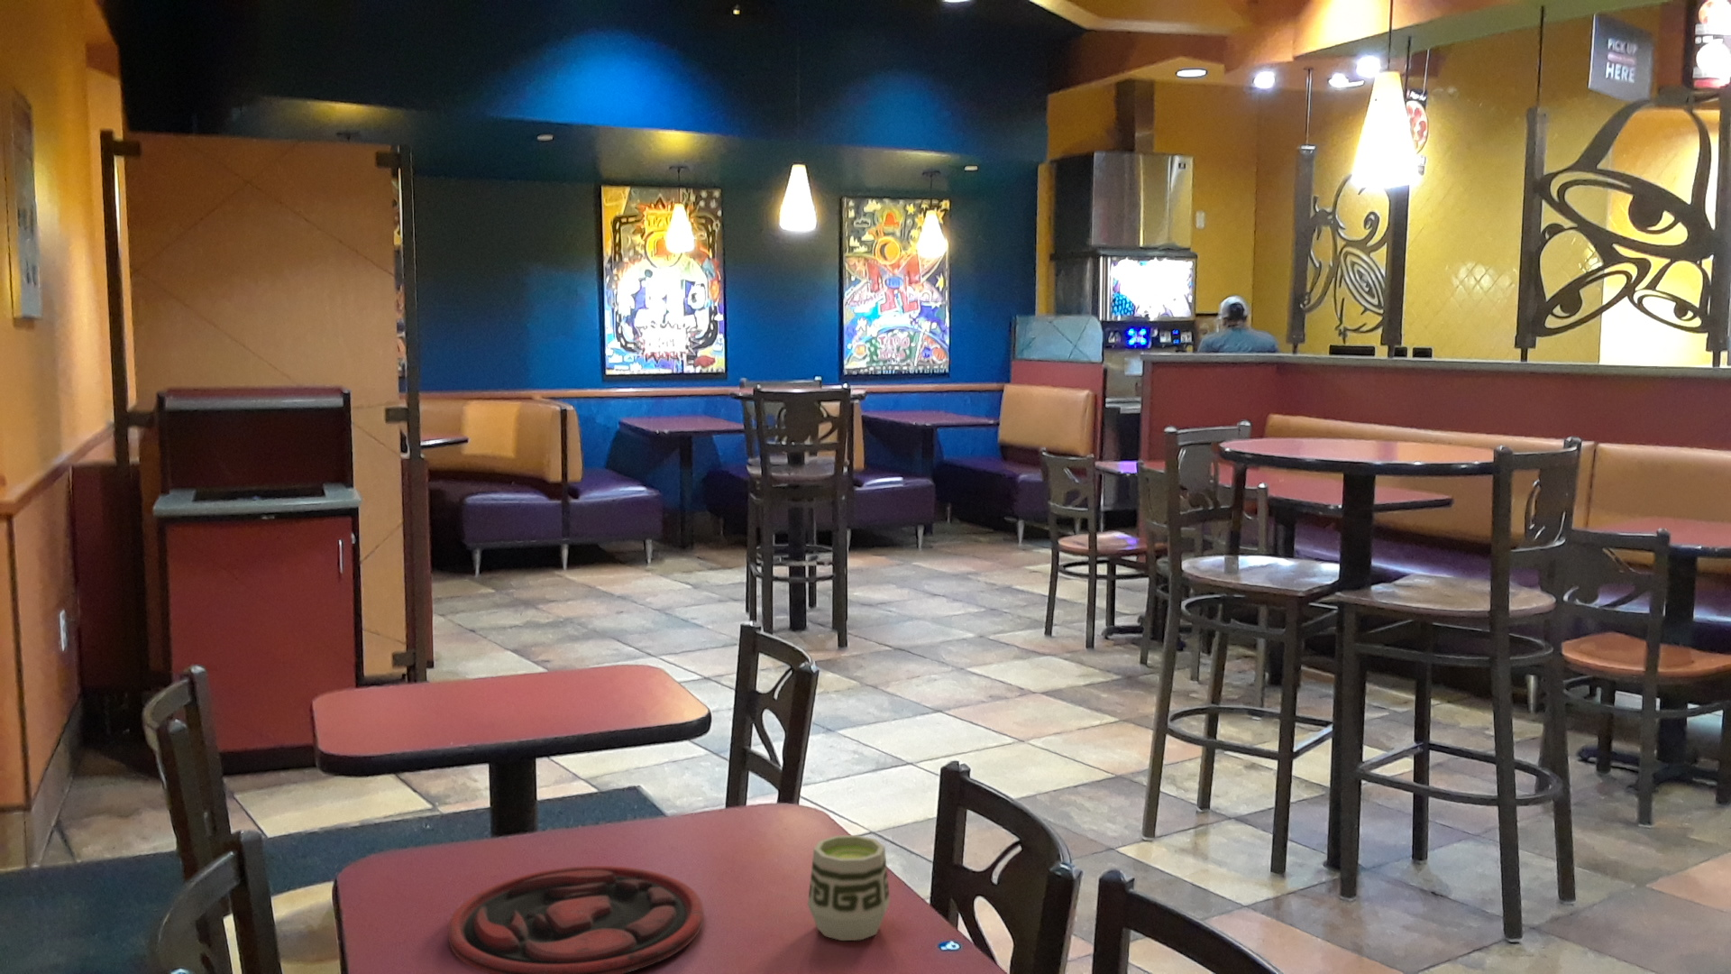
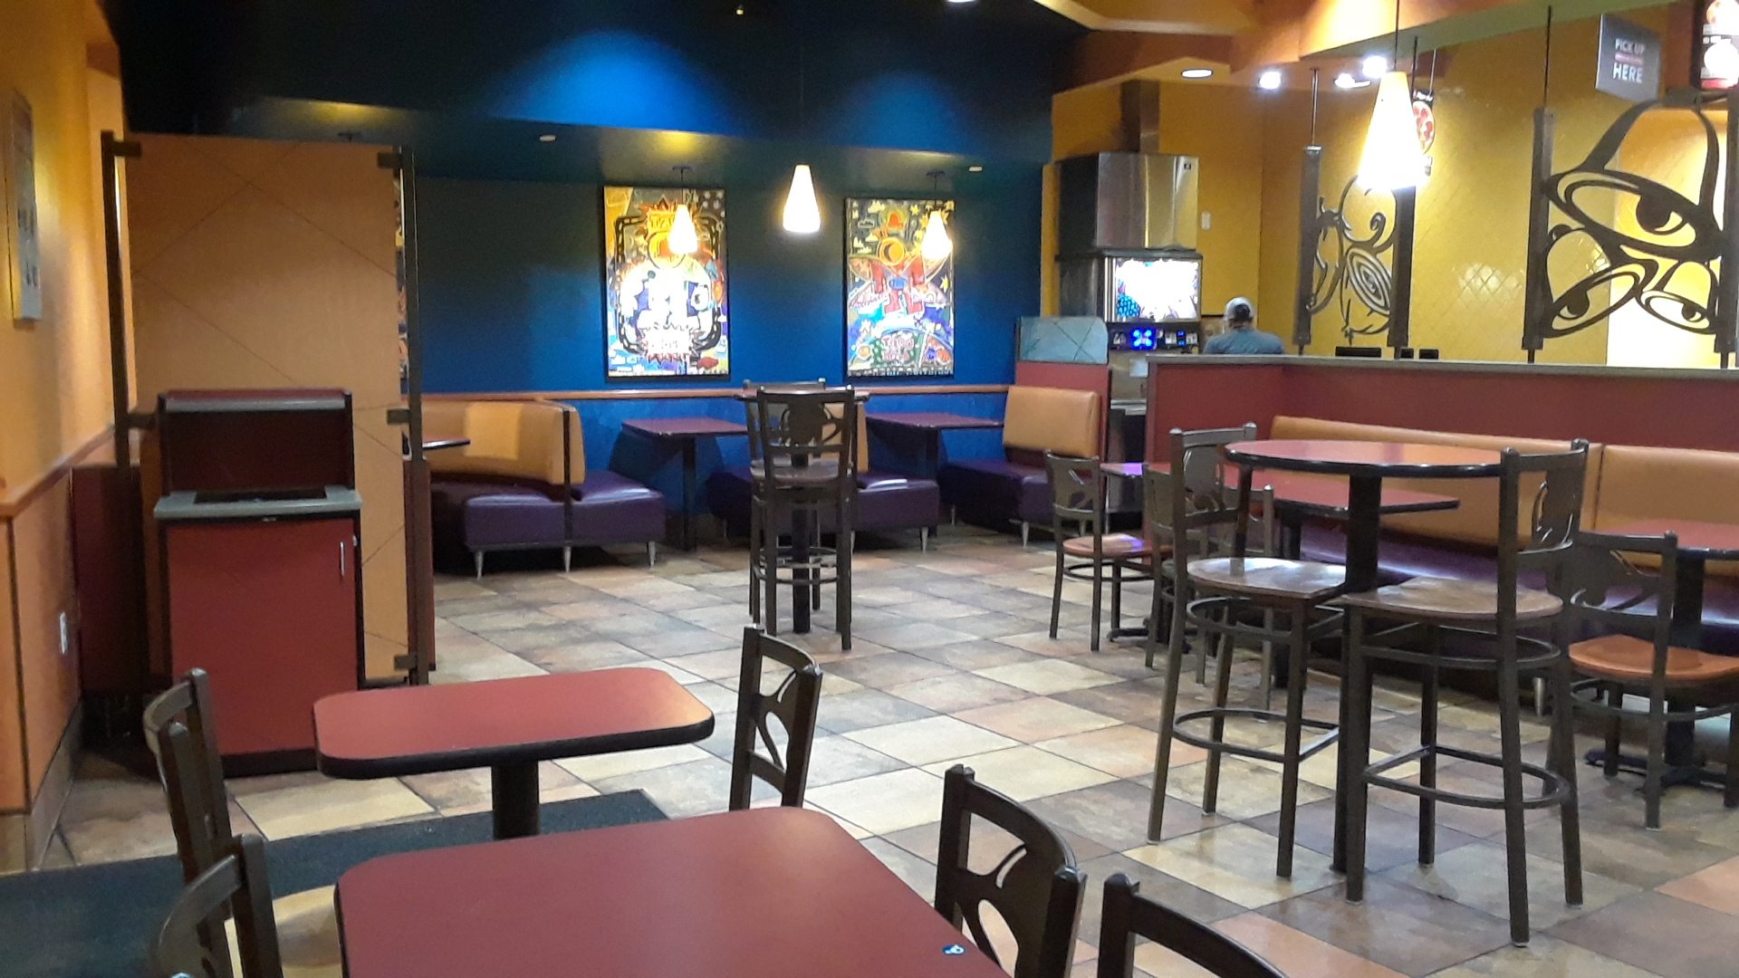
- cup (849, 887)
- plate (578, 917)
